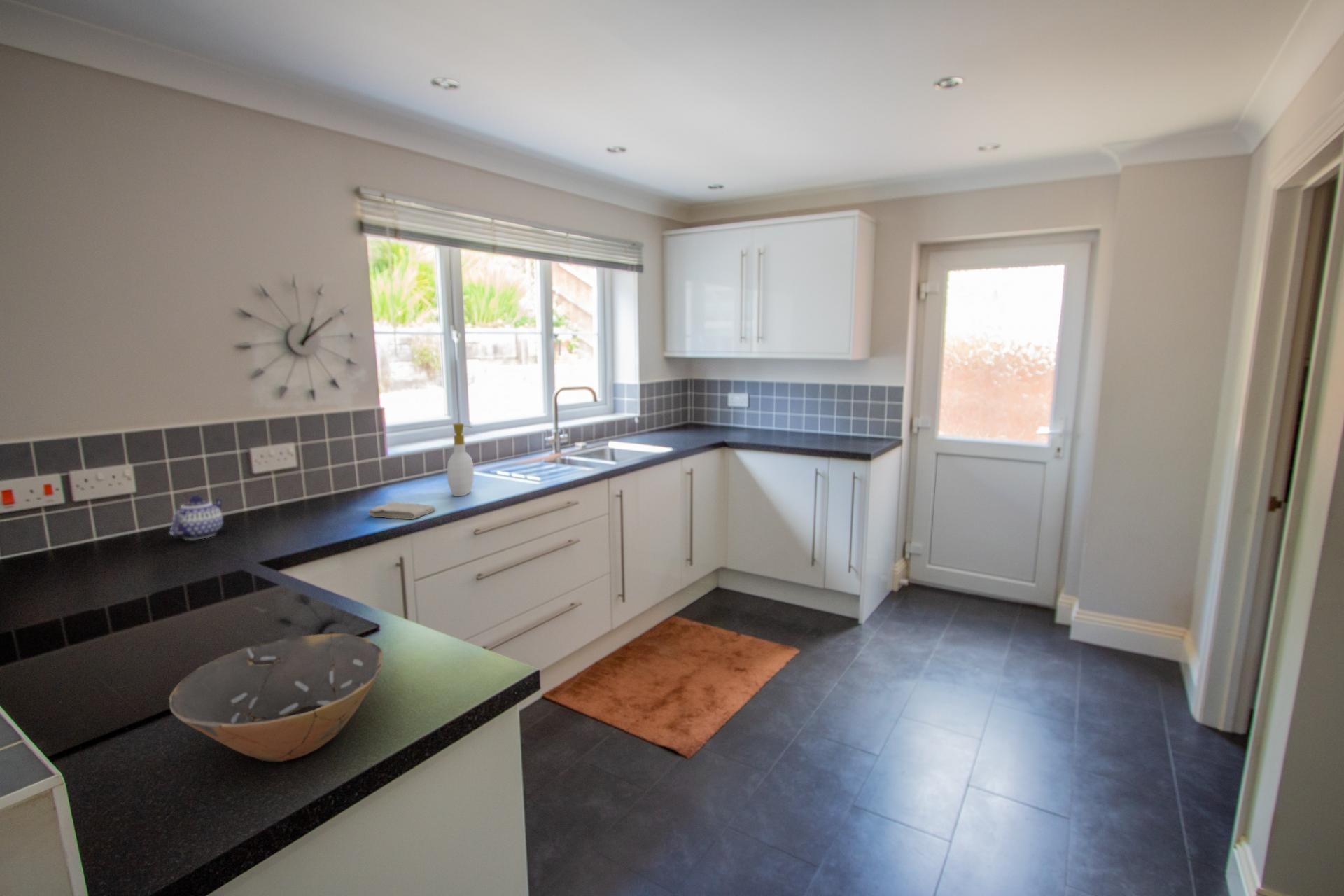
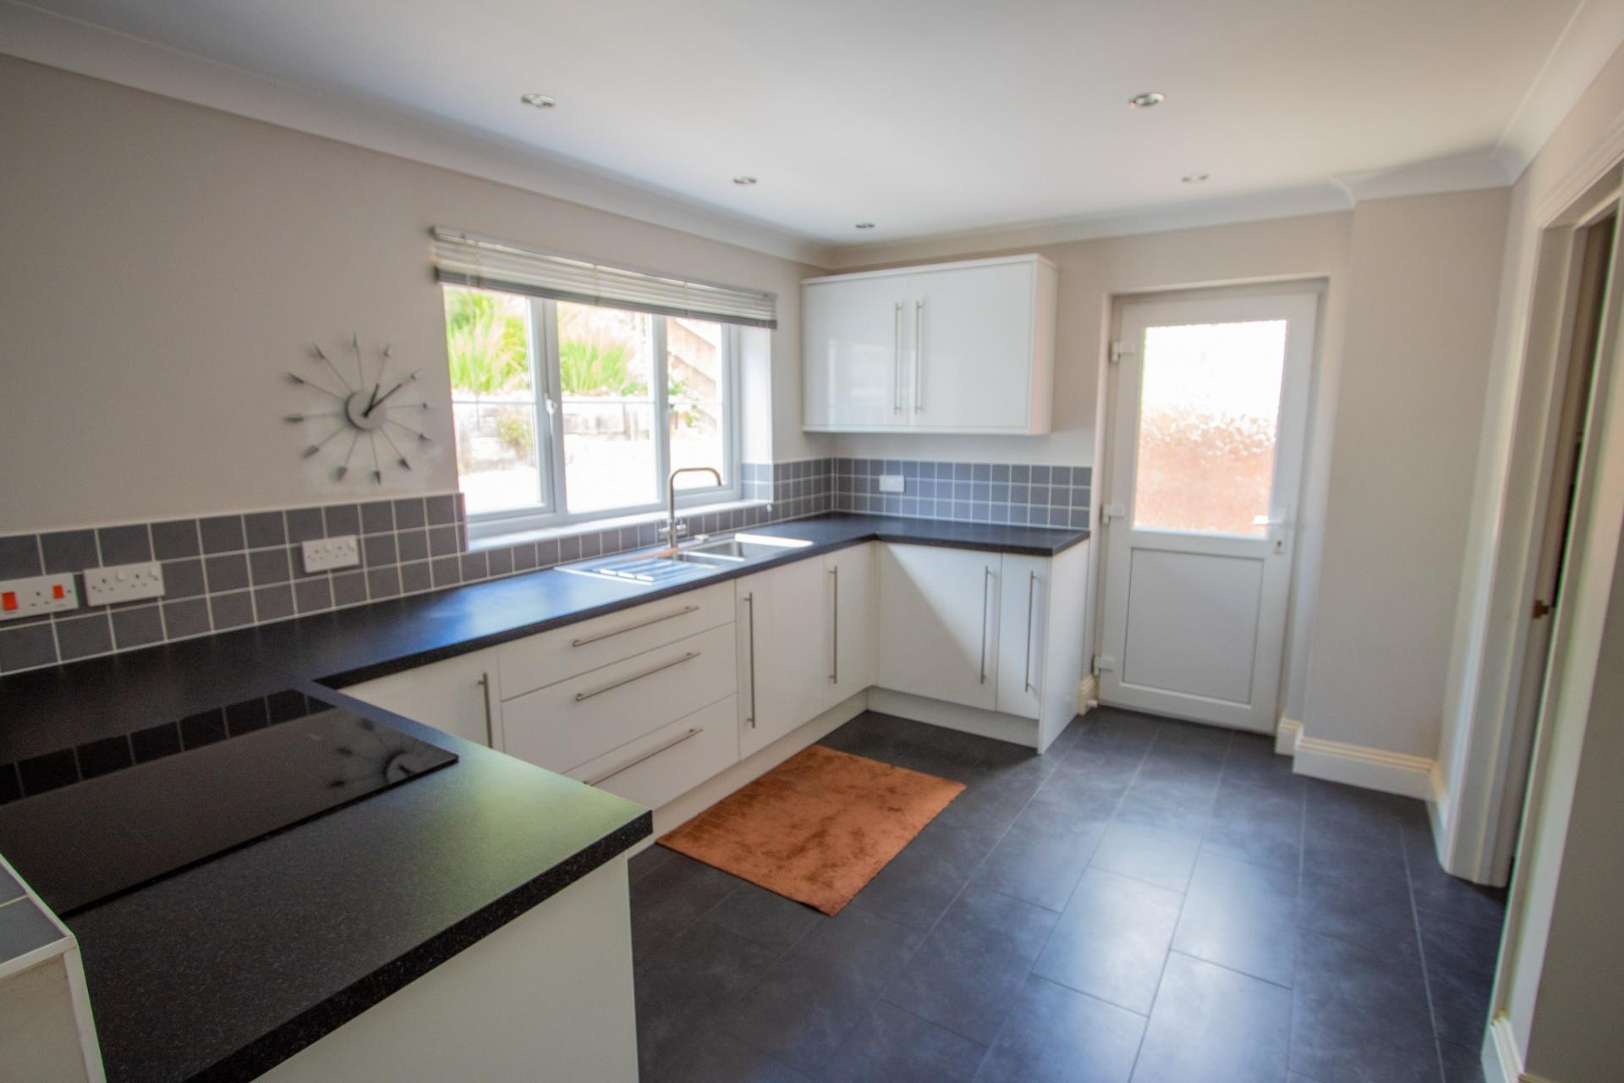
- teapot (198, 515)
- soap bottle (461, 459)
- washcloth (402, 510)
- bowl (286, 706)
